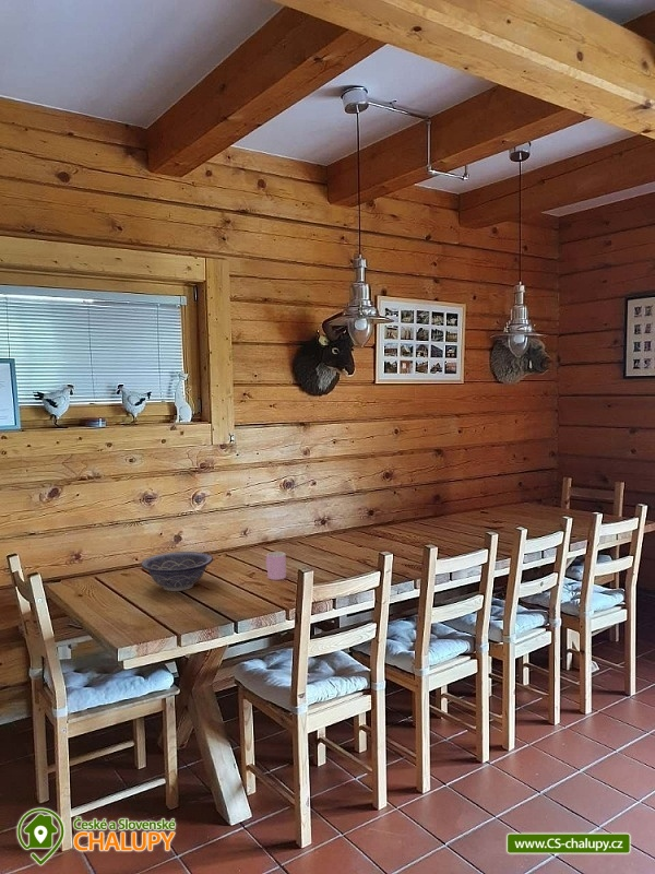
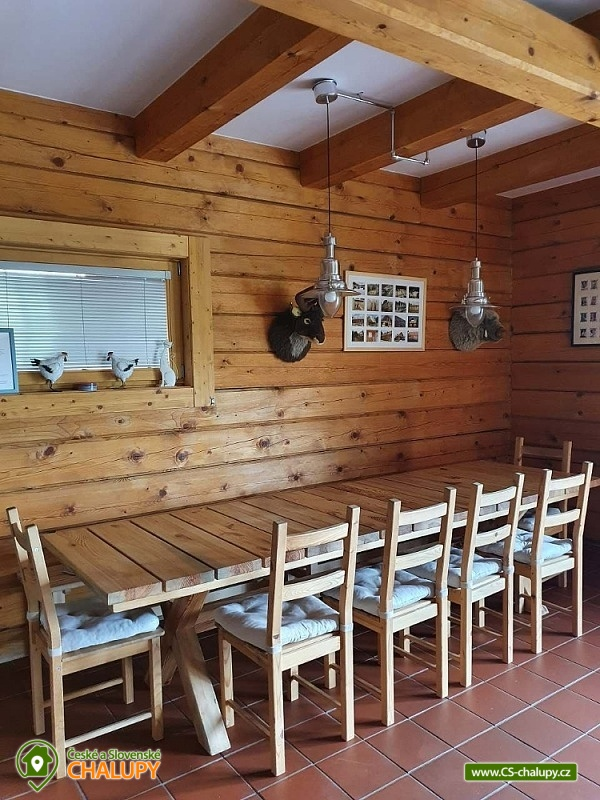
- cup (274, 565)
- decorative bowl (177, 574)
